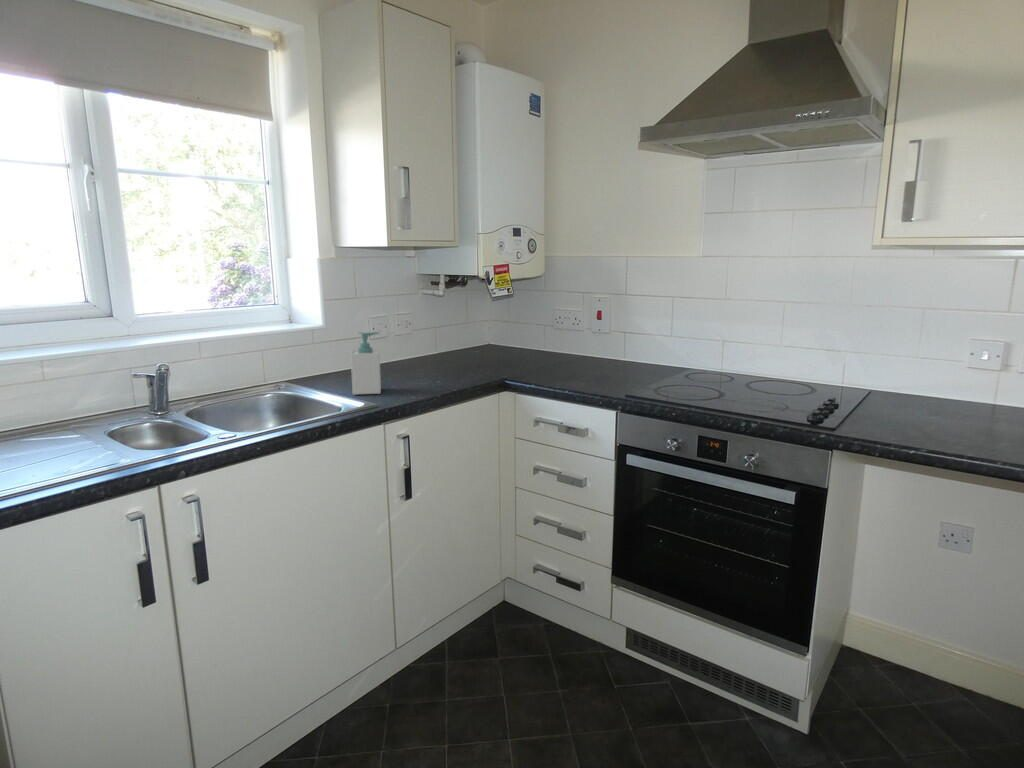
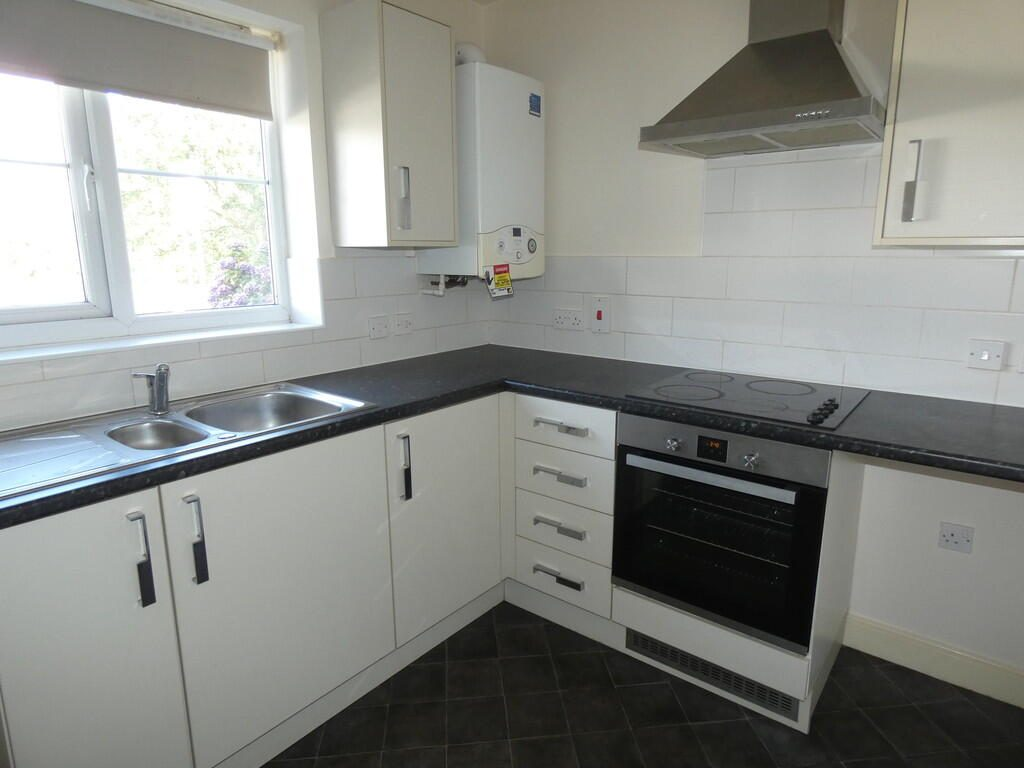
- soap bottle (366, 362)
